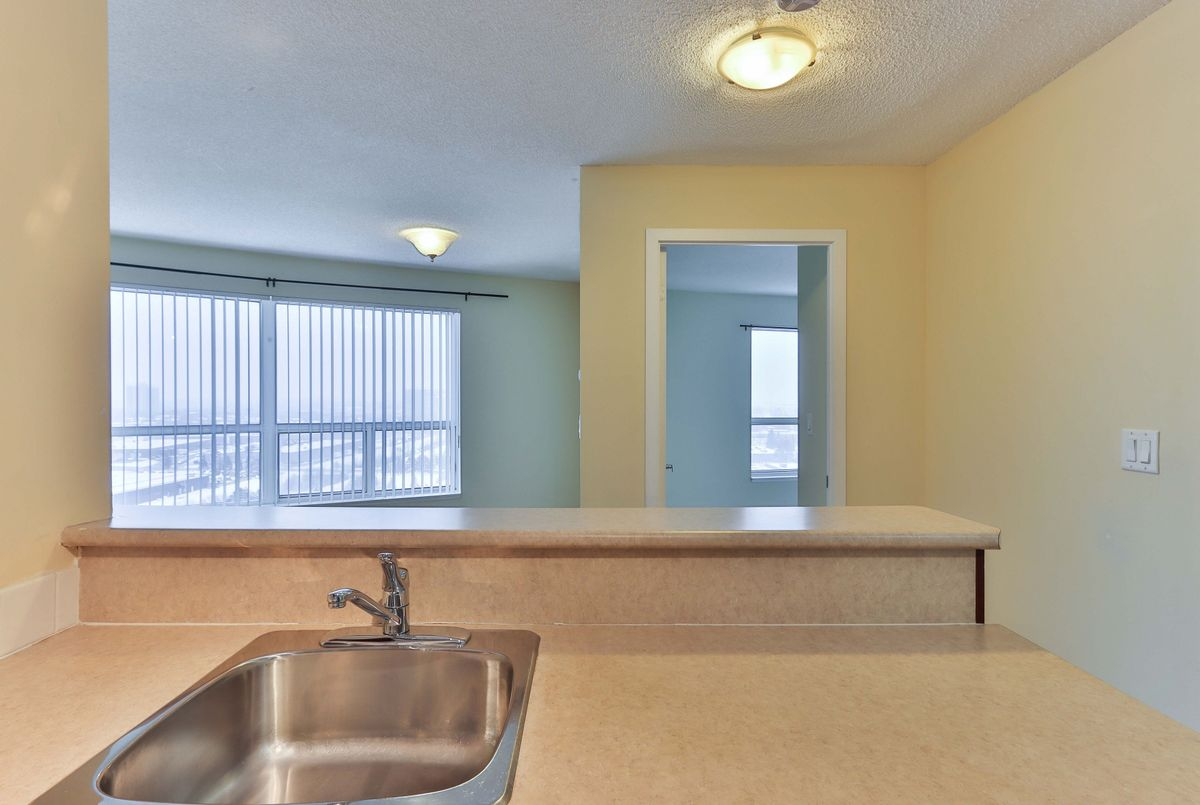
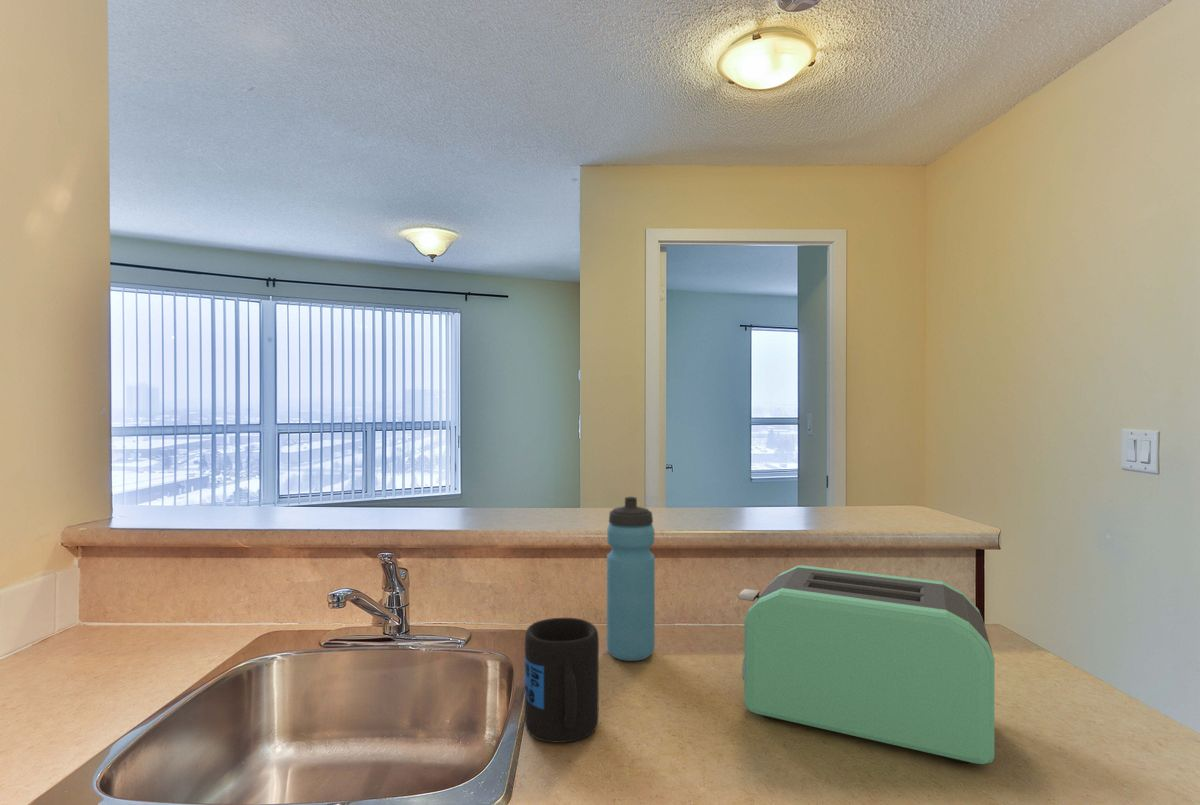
+ toaster (863, 650)
+ water bottle (630, 575)
+ mug (563, 682)
